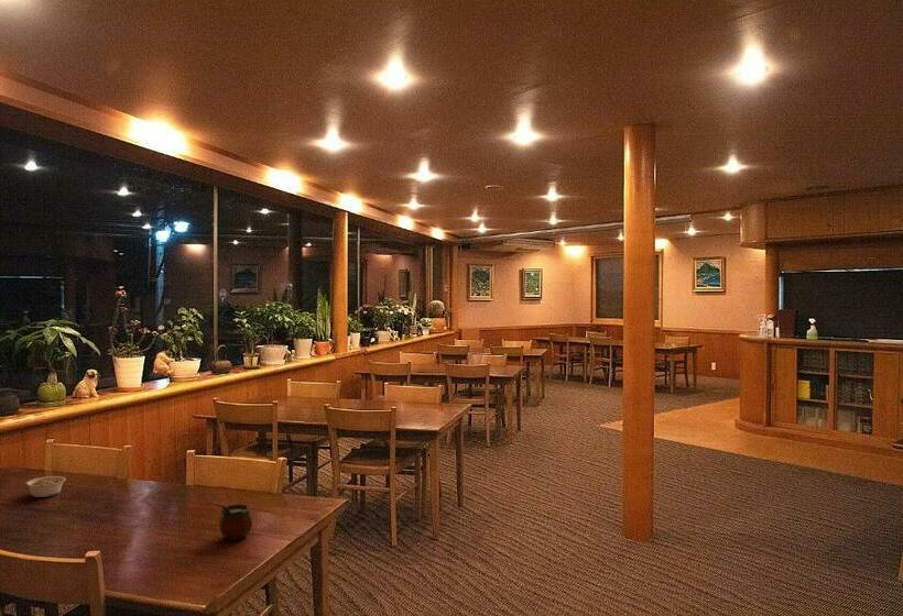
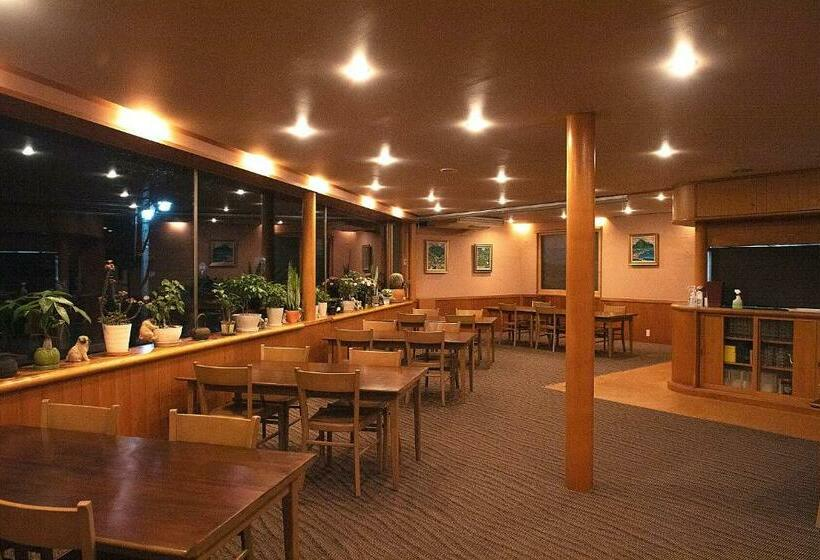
- gourd (230, 517)
- legume (46, 486)
